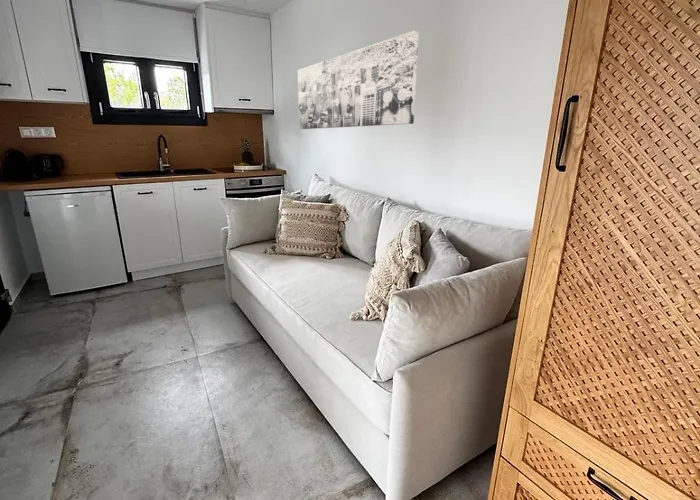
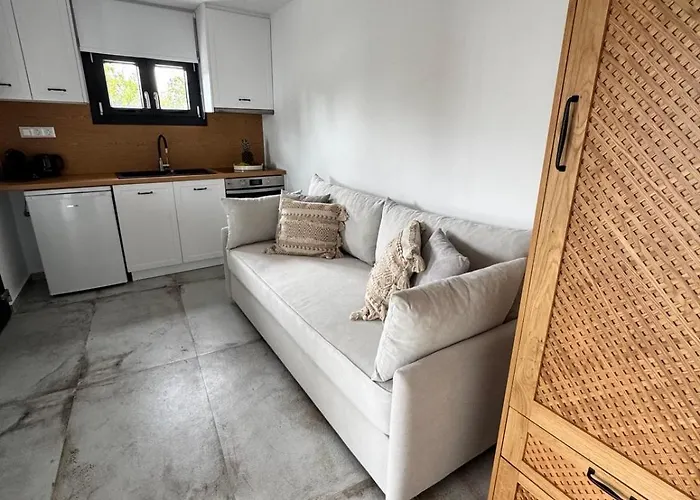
- wall art (344, 91)
